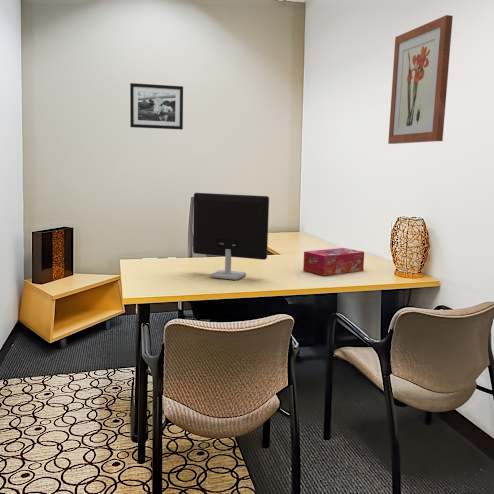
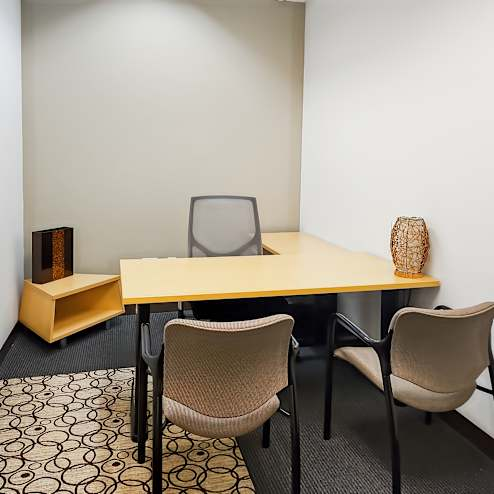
- picture frame (156, 106)
- wall art (417, 85)
- computer monitor (228, 235)
- tissue box (334, 261)
